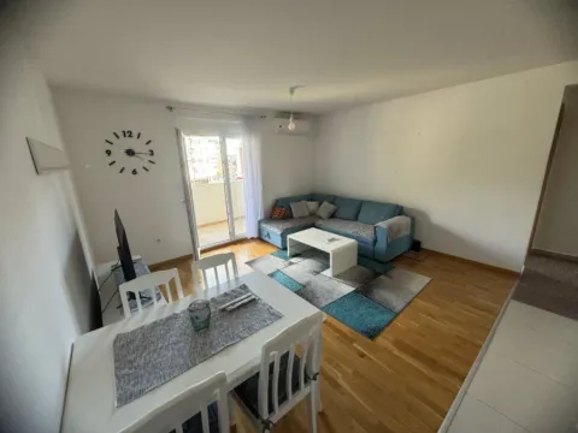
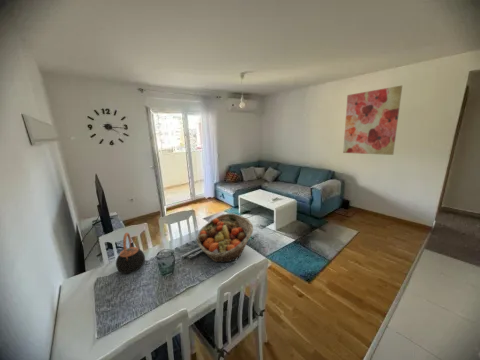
+ wall art (369, 123)
+ fruit basket (224, 236)
+ teapot (129, 249)
